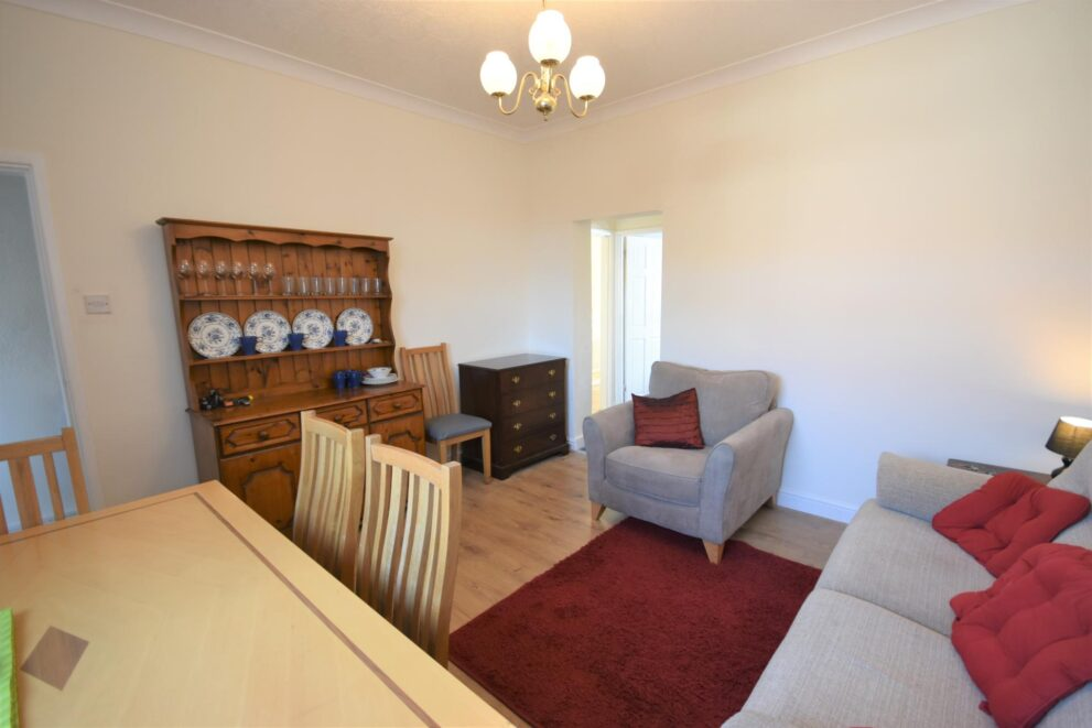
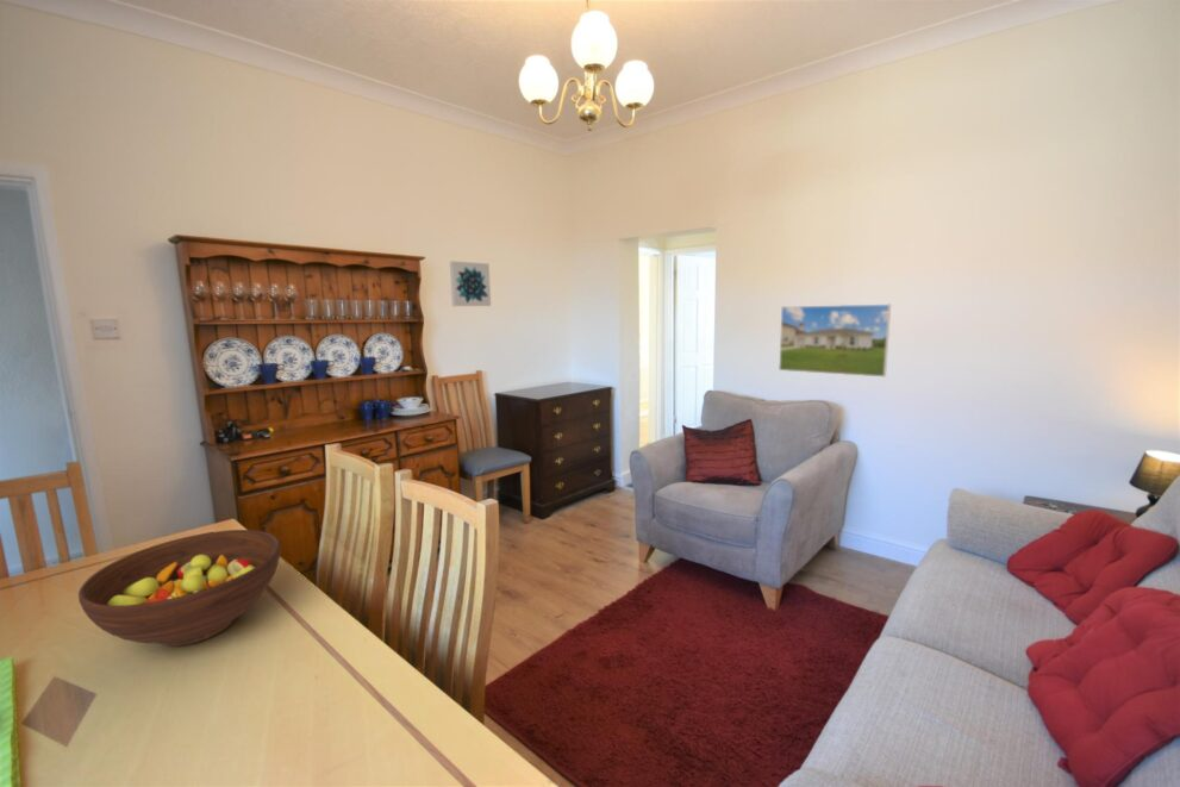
+ wall art (470, 283)
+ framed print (830, 339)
+ fruit bowl (193, 595)
